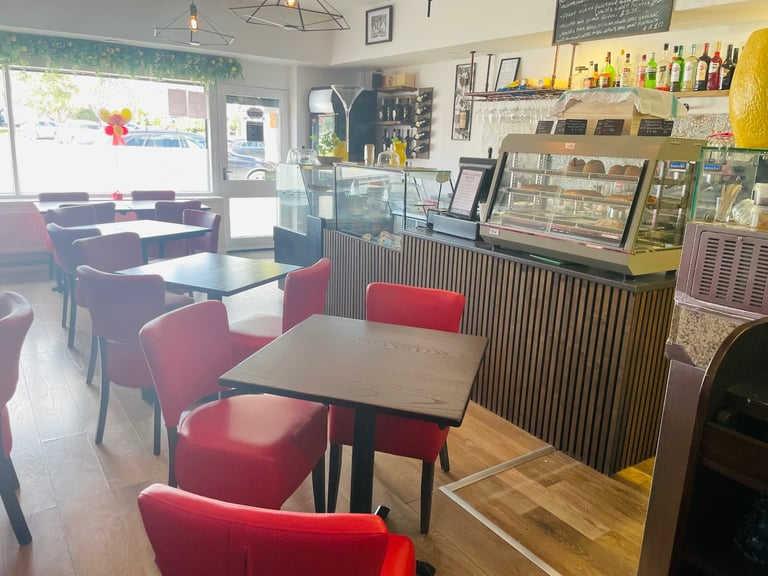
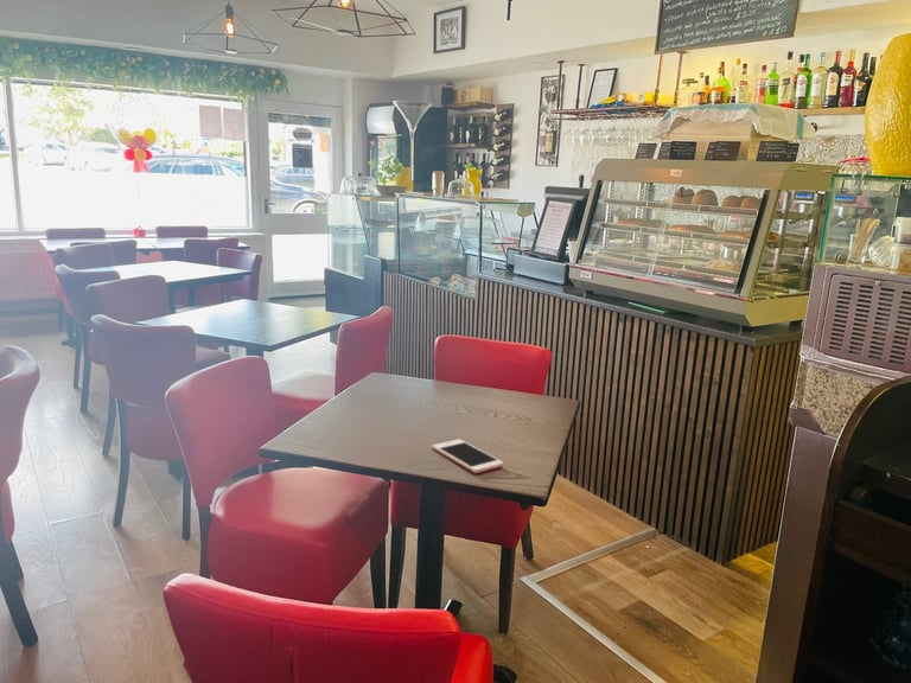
+ cell phone (466, 455)
